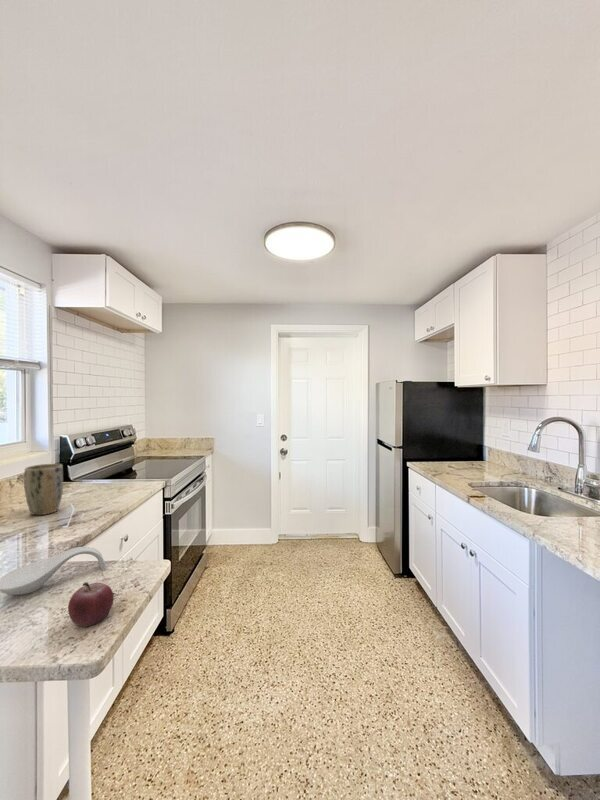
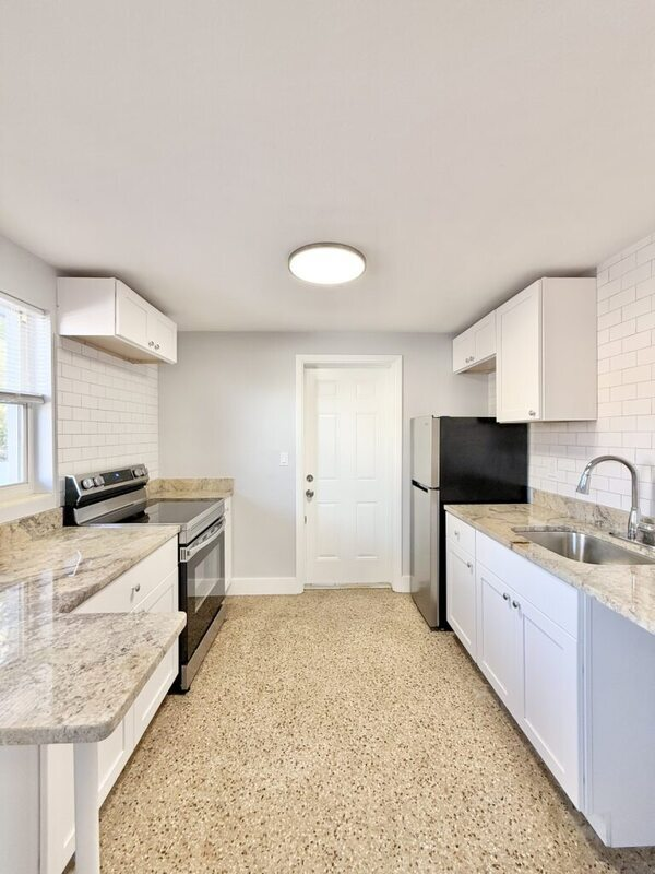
- spoon rest (54, 567)
- plant pot (44, 489)
- fruit (91, 599)
